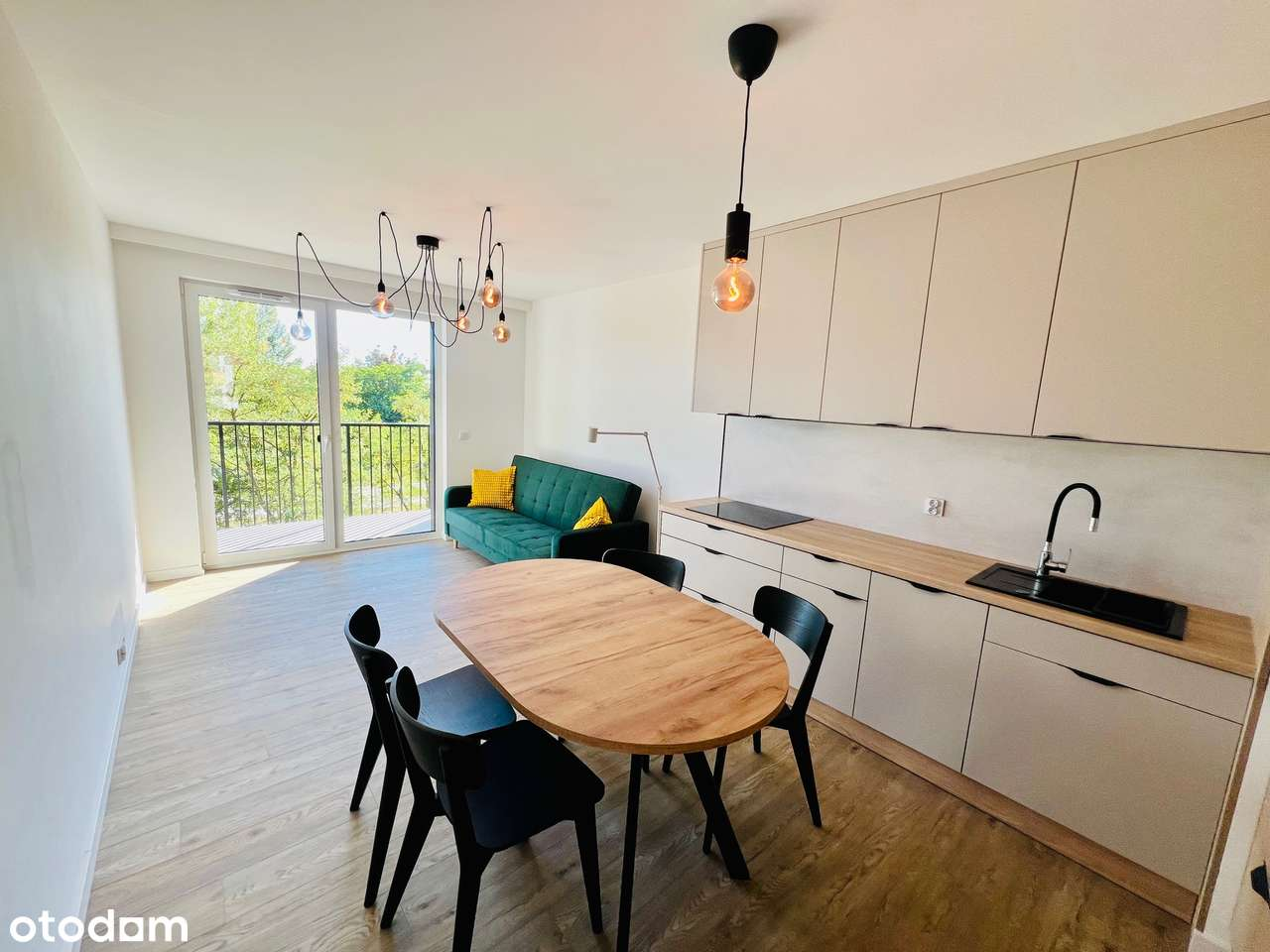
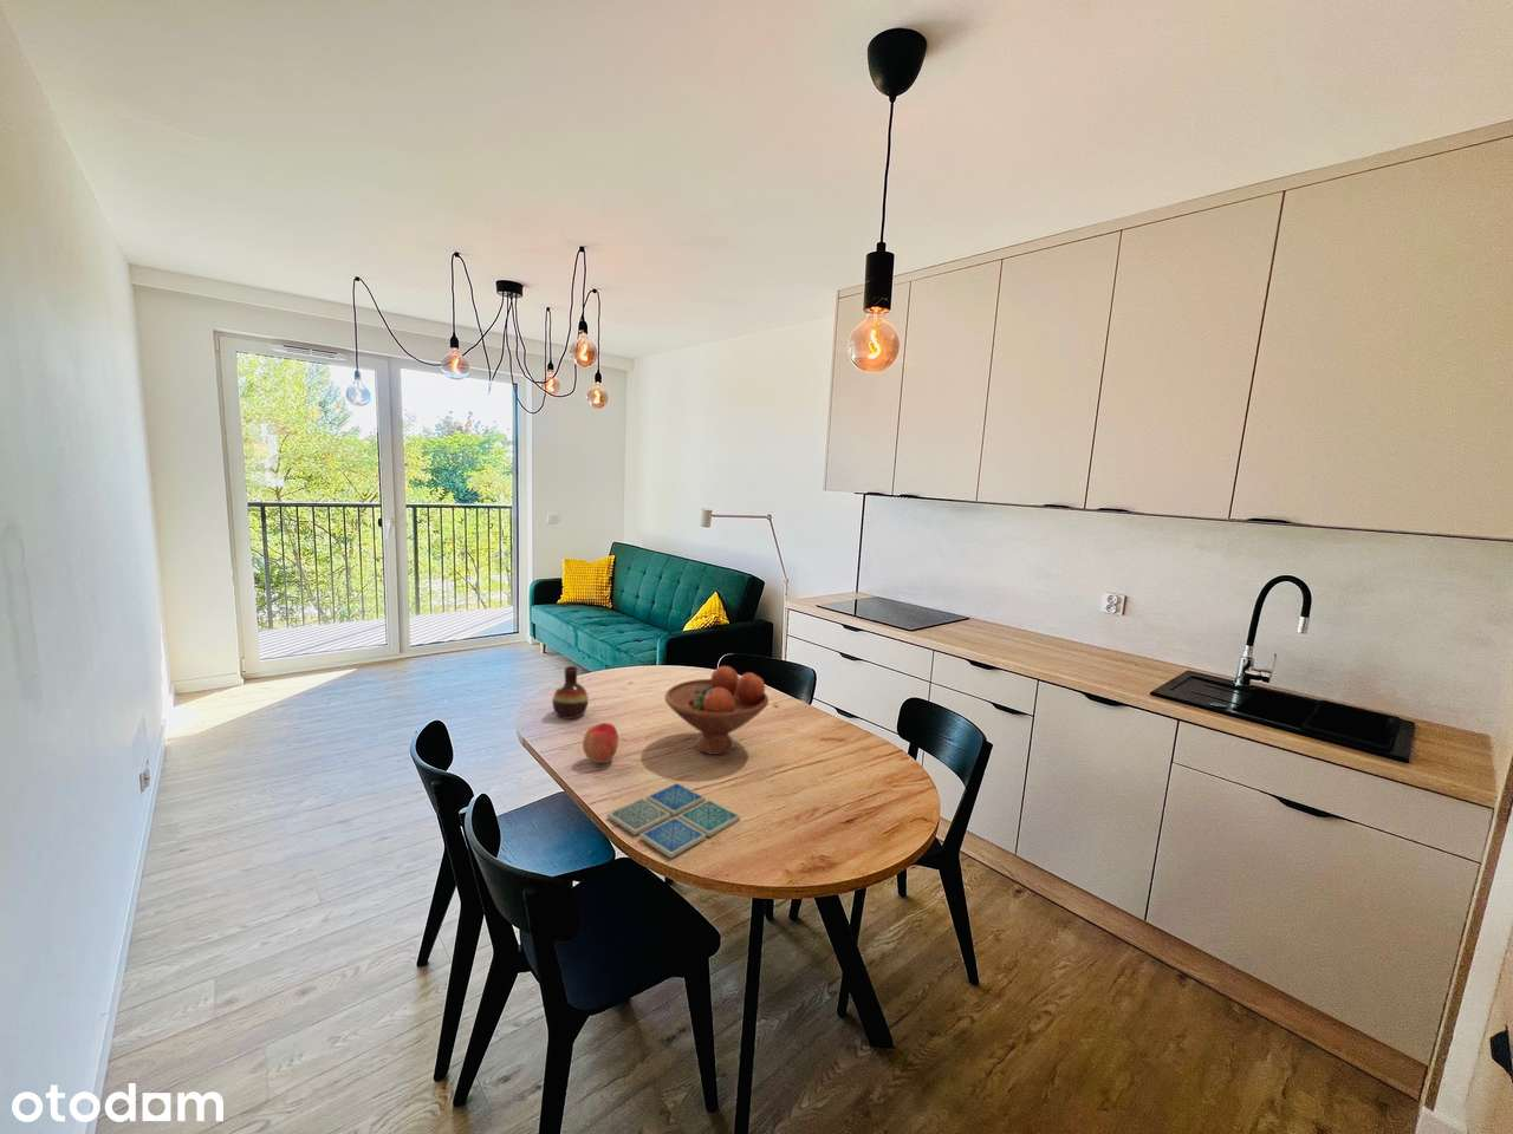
+ vase (569, 691)
+ drink coaster (674, 815)
+ fruit bowl (716, 711)
+ apple (600, 743)
